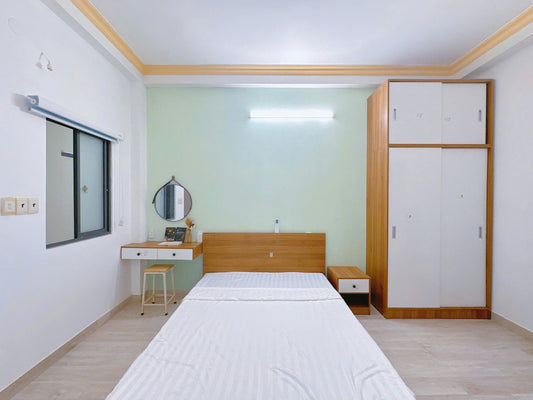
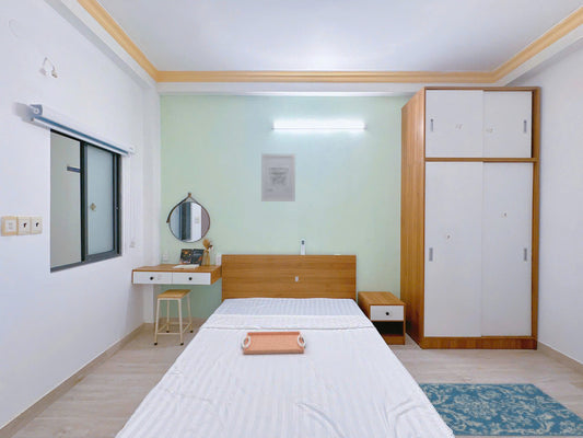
+ rug (474, 405)
+ serving tray (273, 342)
+ wall art (278, 177)
